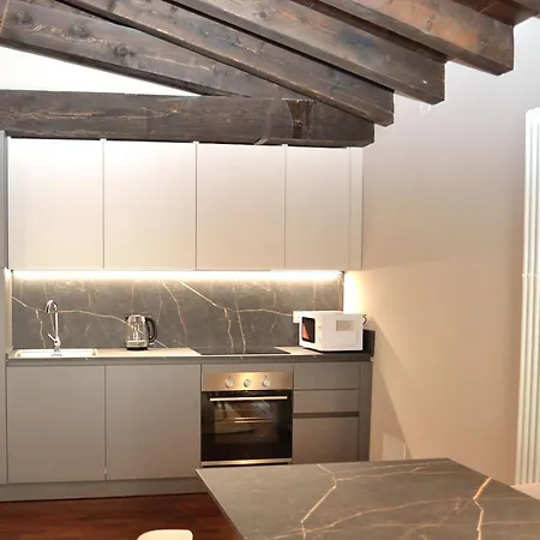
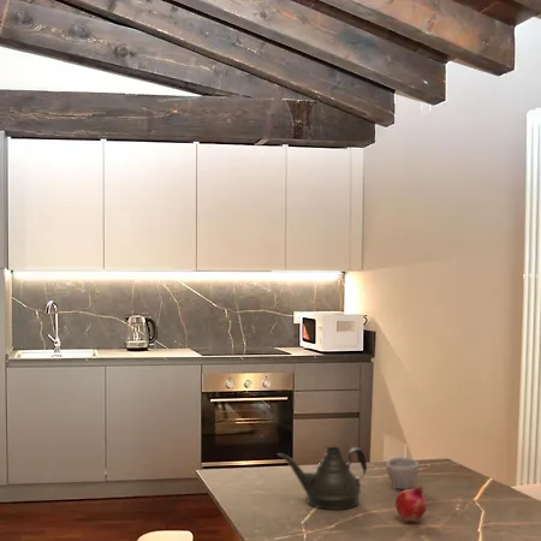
+ cup (400, 472)
+ teapot (321, 475)
+ fruit (410, 503)
